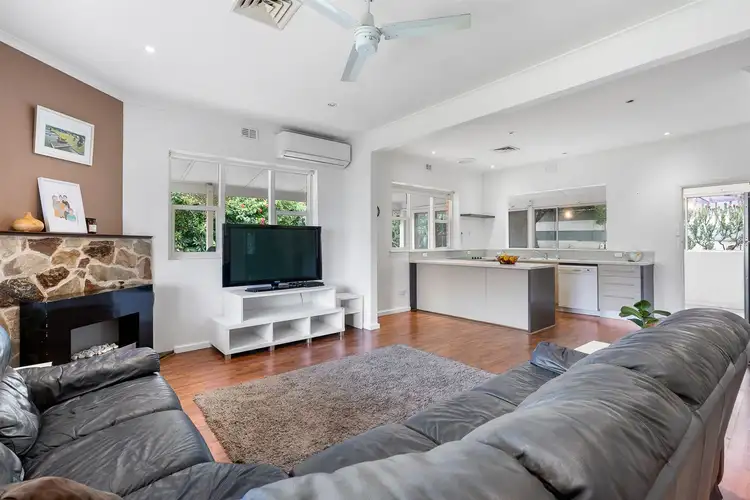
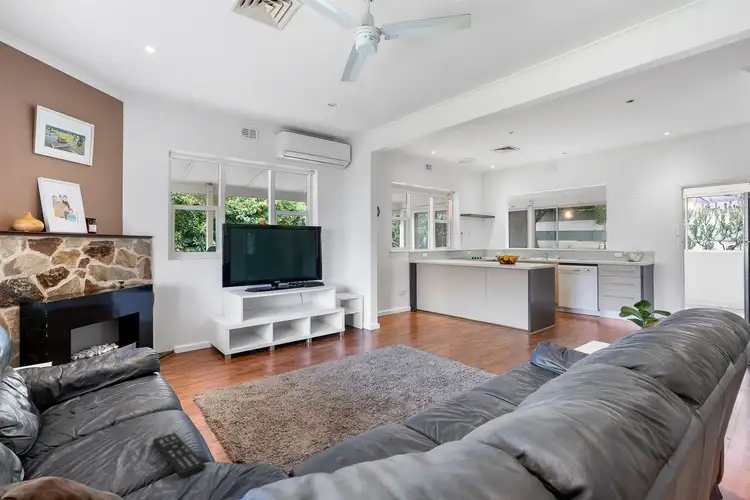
+ remote control (177, 452)
